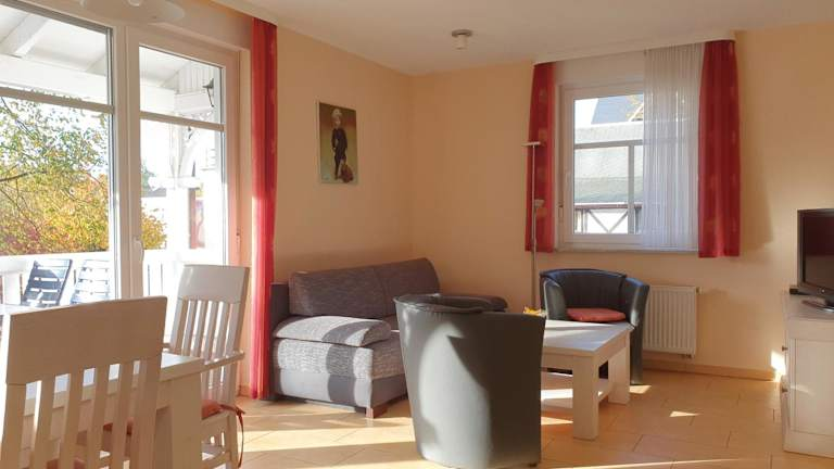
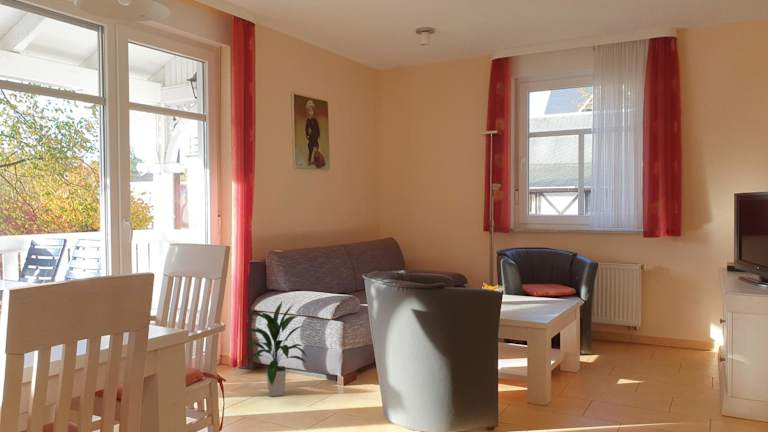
+ indoor plant (274, 348)
